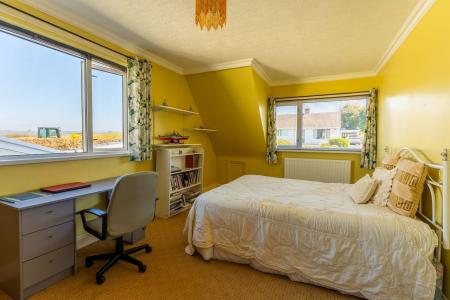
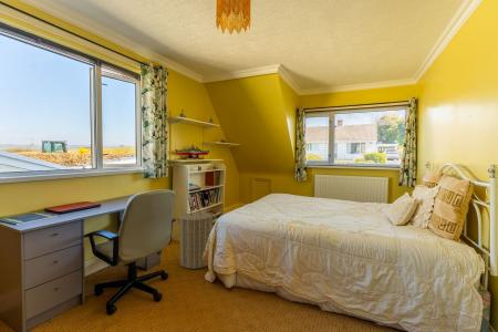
+ laundry hamper (196, 235)
